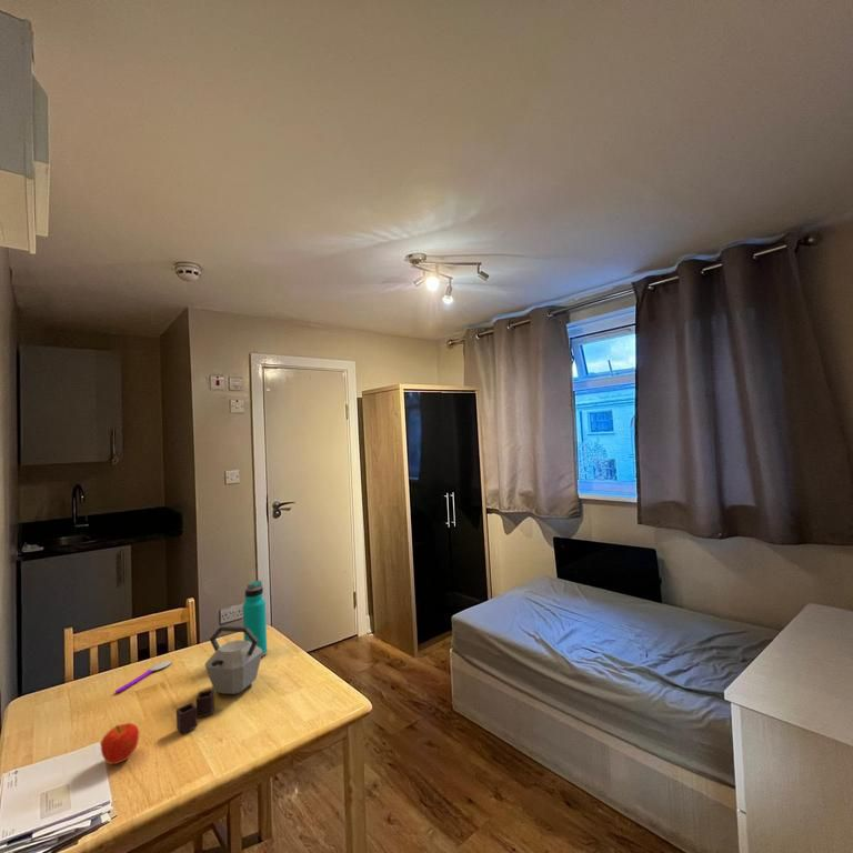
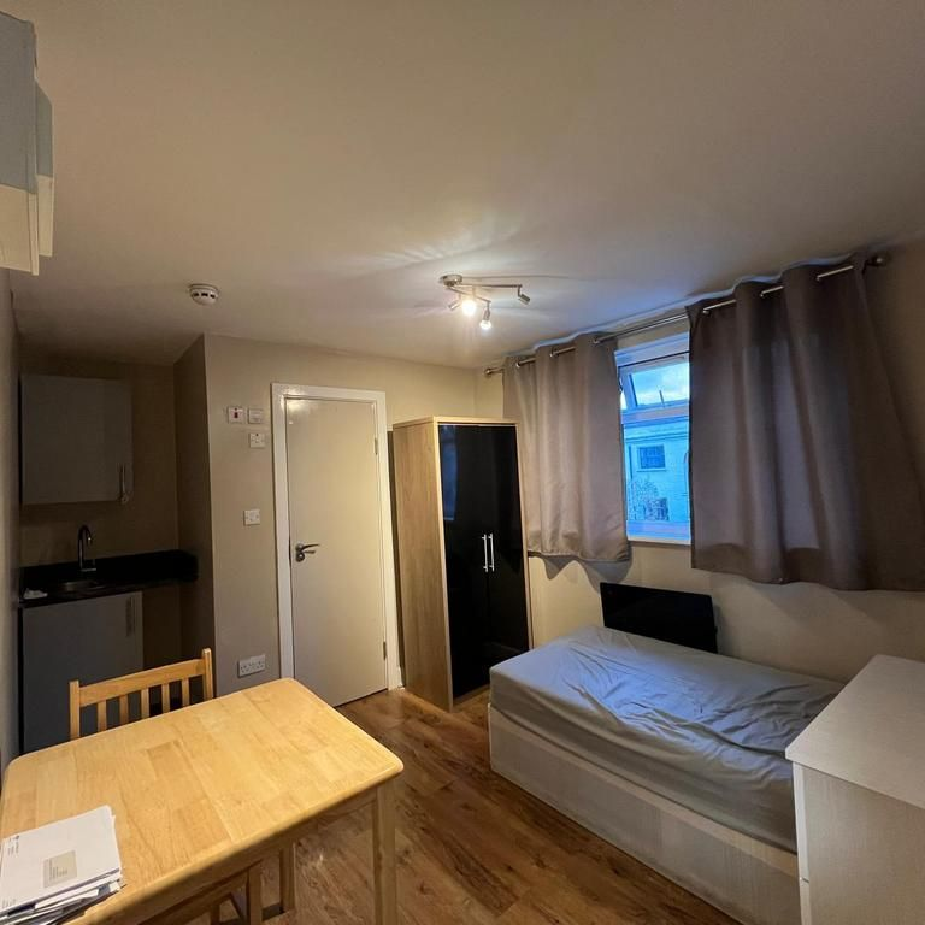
- kettle (217, 670)
- fruit (120, 742)
- water bottle (254, 618)
- spoon (144, 674)
